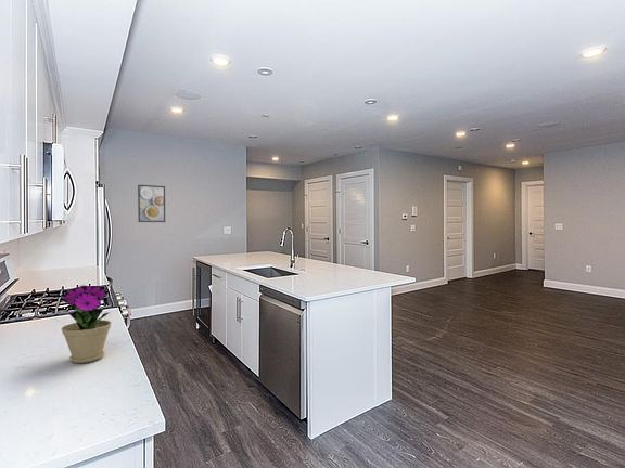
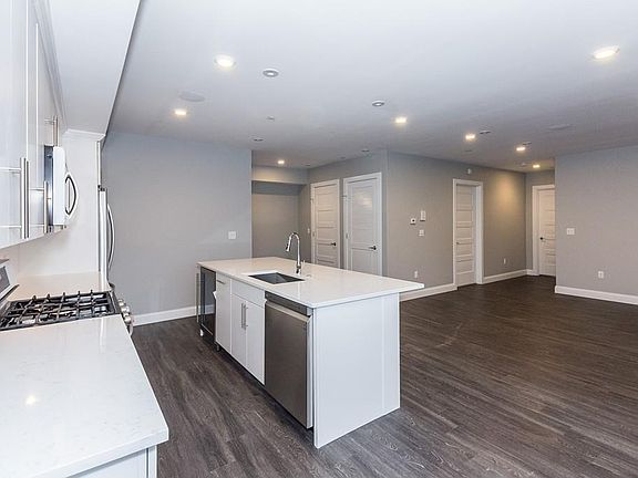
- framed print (151, 204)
- flower pot (87, 321)
